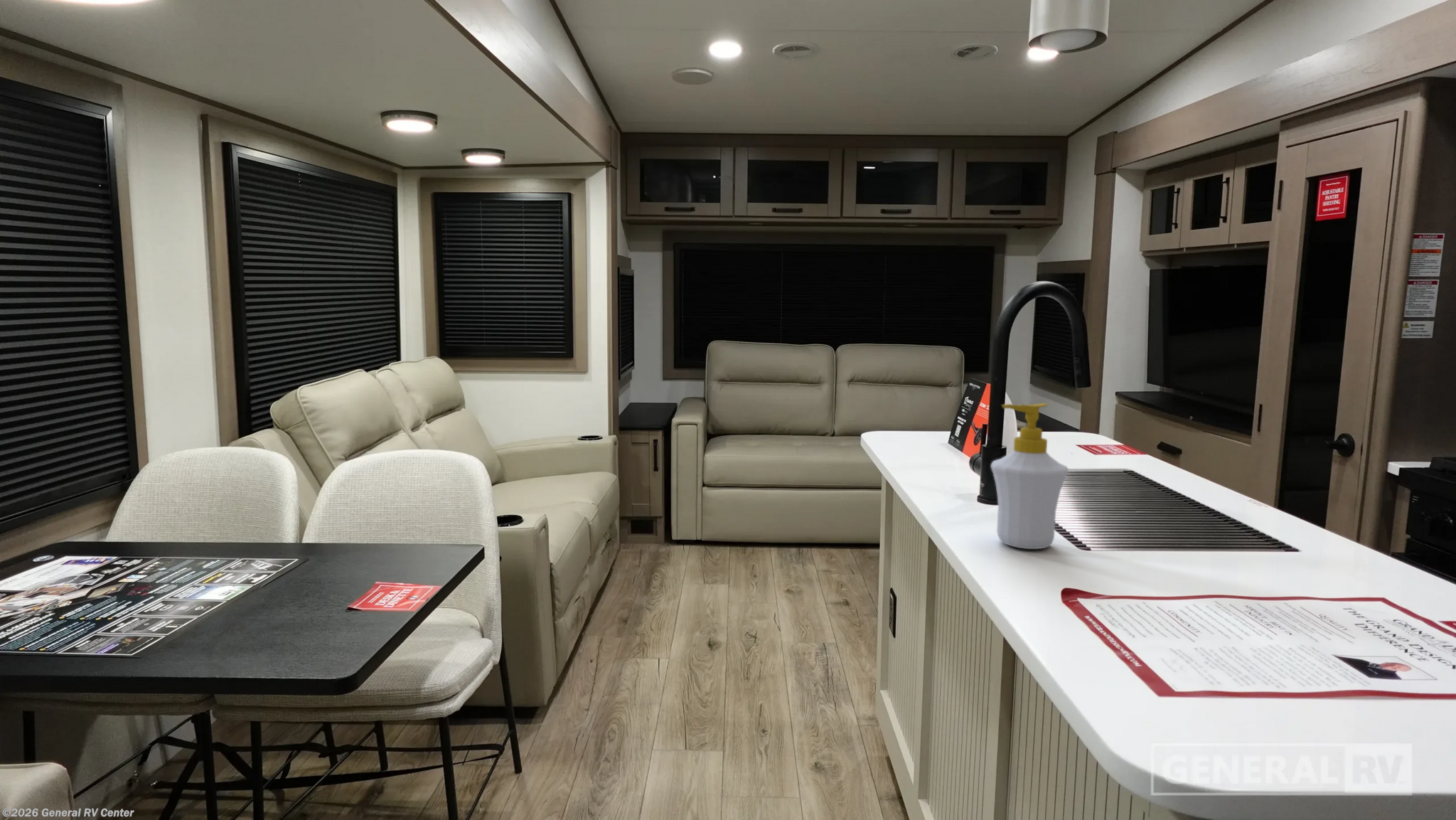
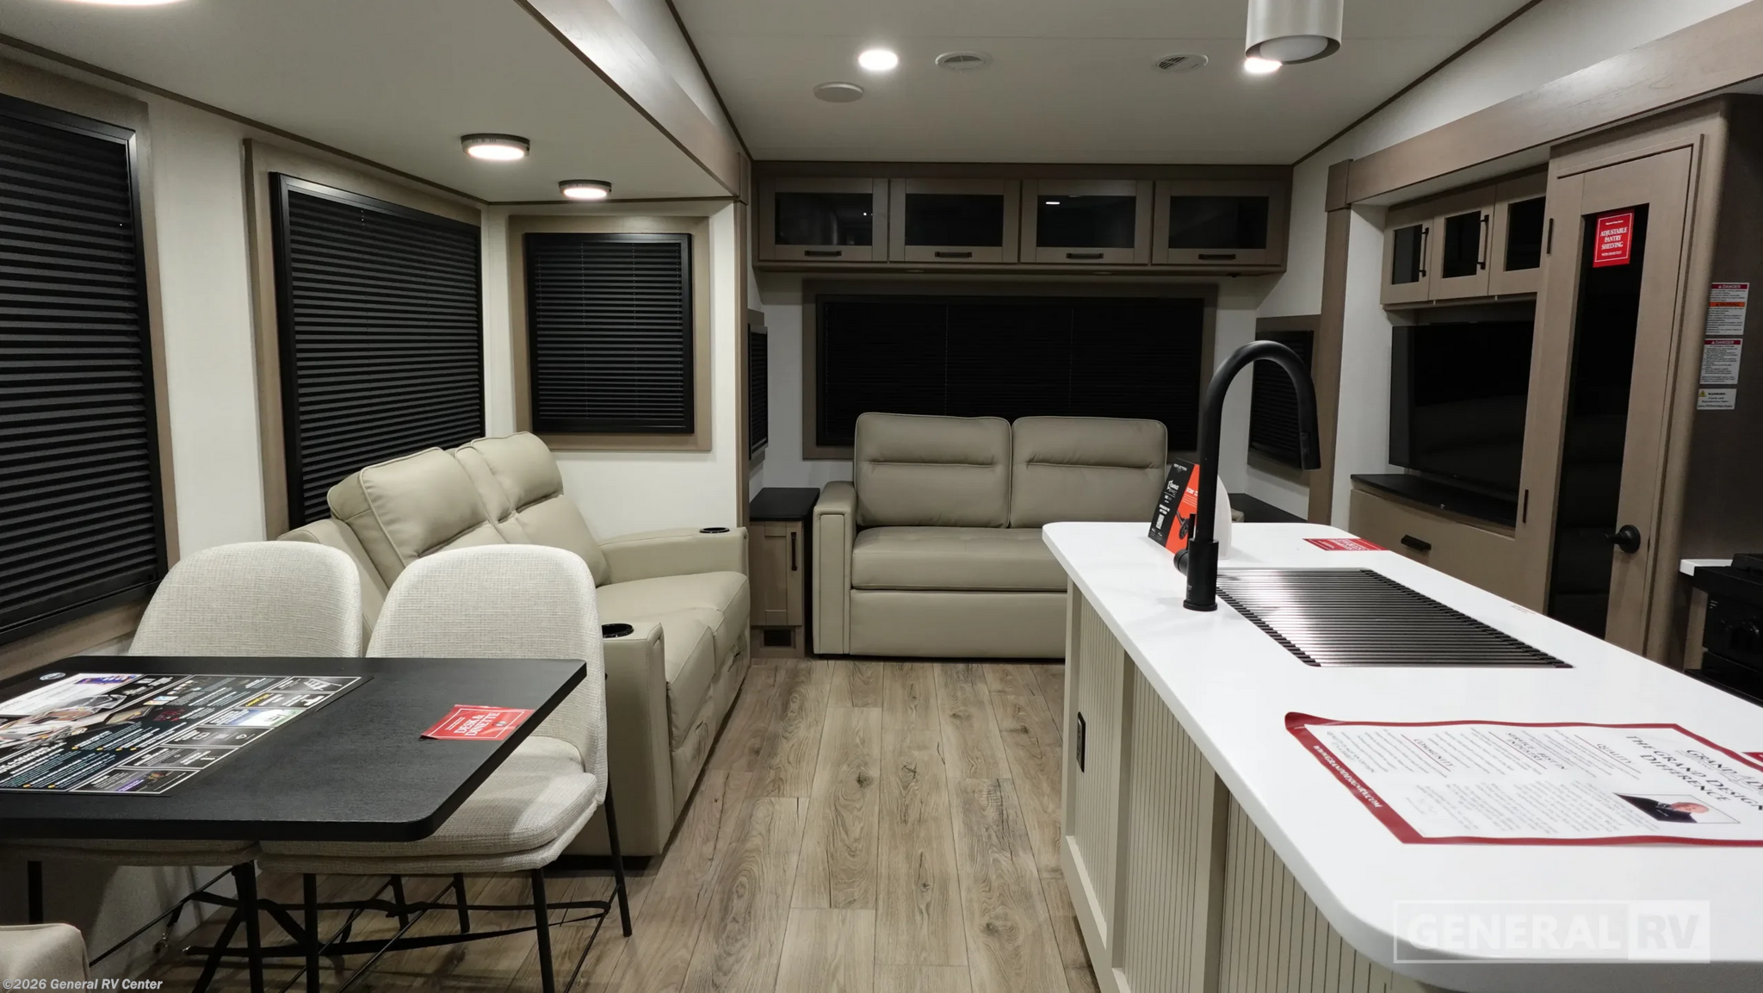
- soap bottle (1029, 474)
